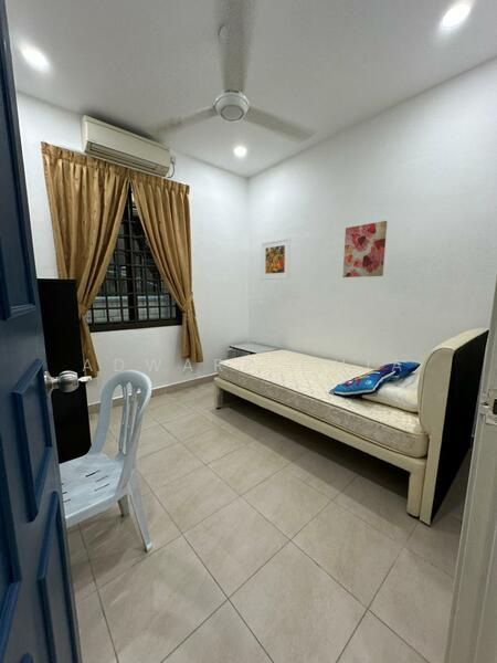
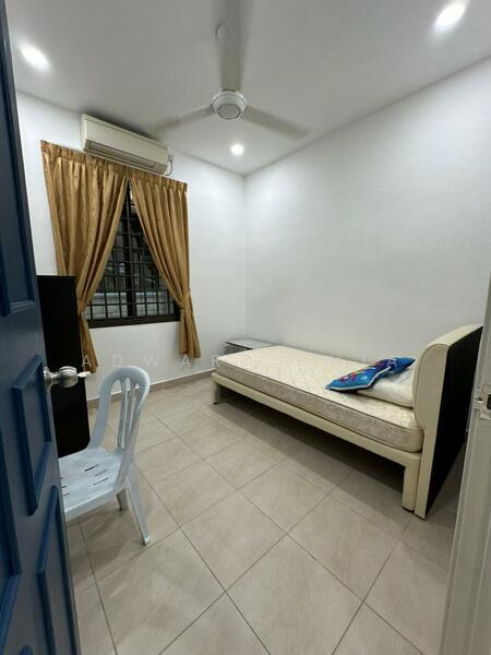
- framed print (275, 260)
- wall art (363, 251)
